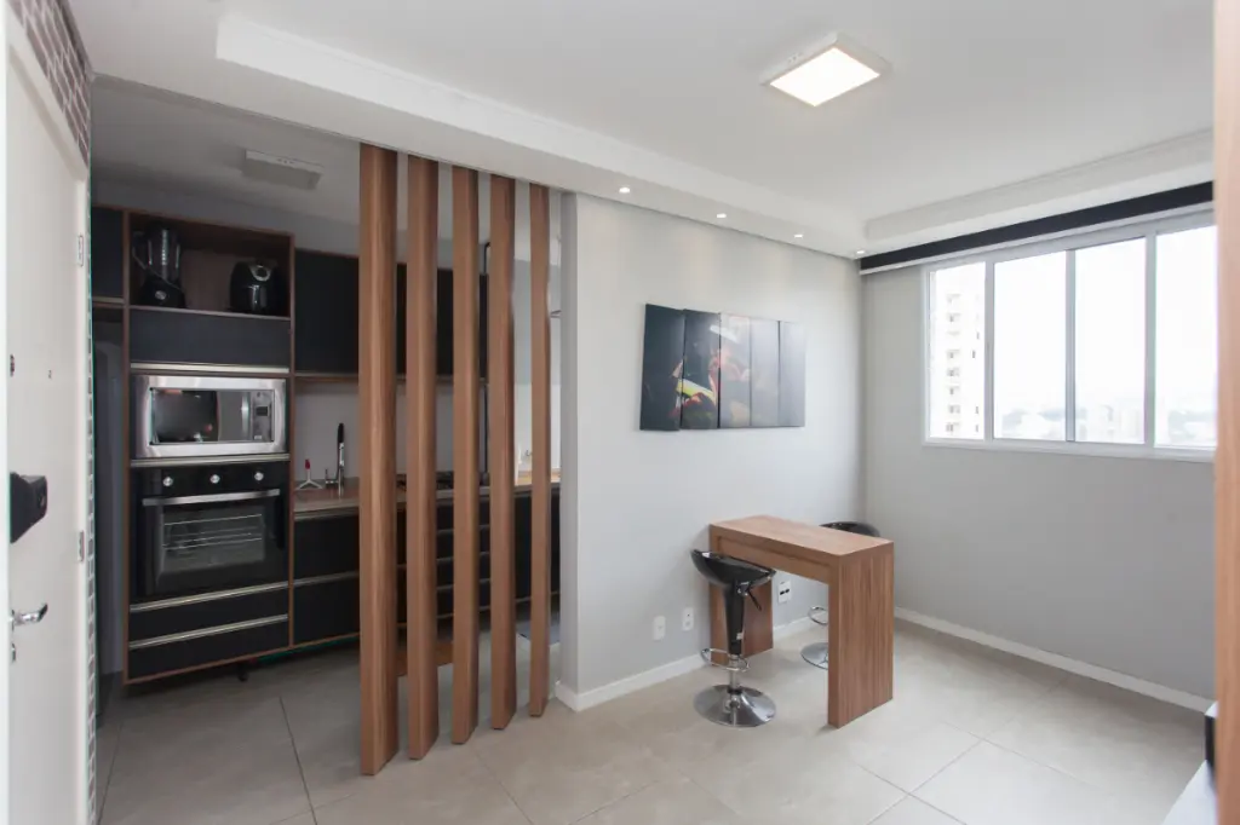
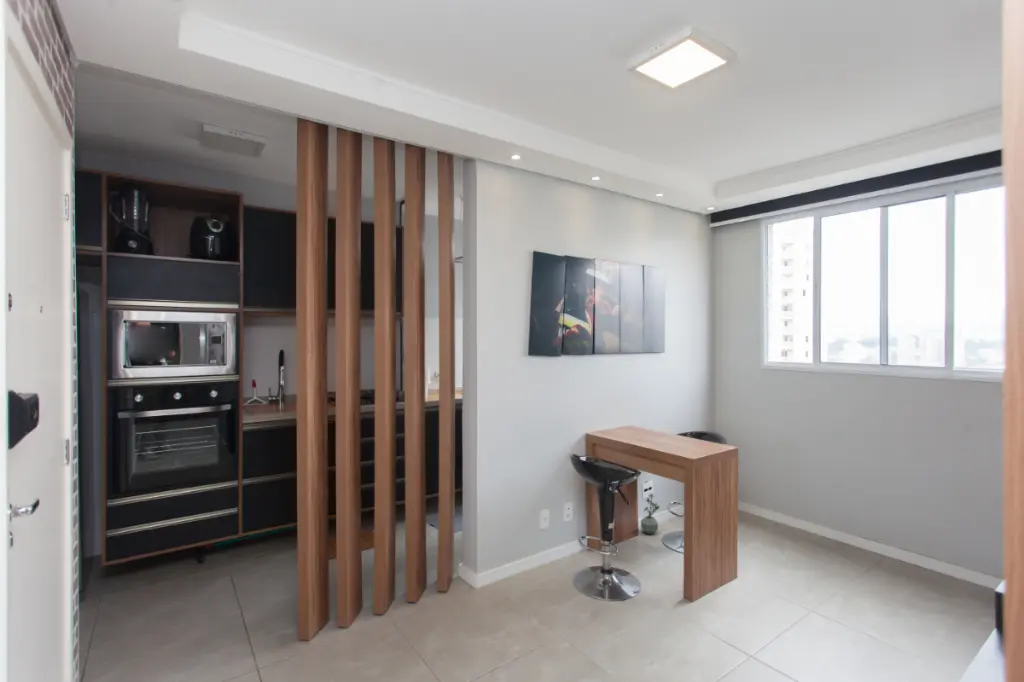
+ potted plant (650, 513)
